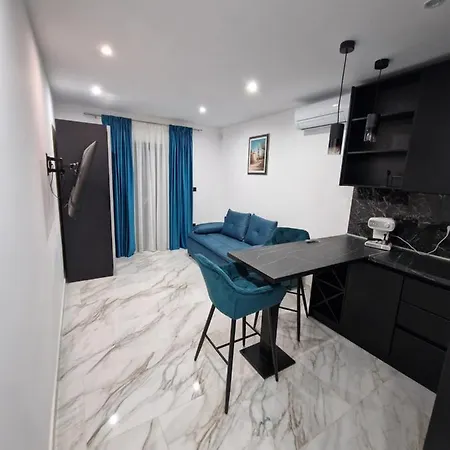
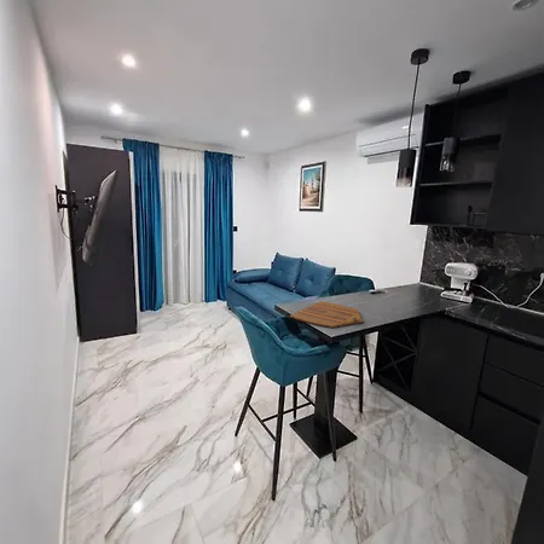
+ cutting board (332, 313)
